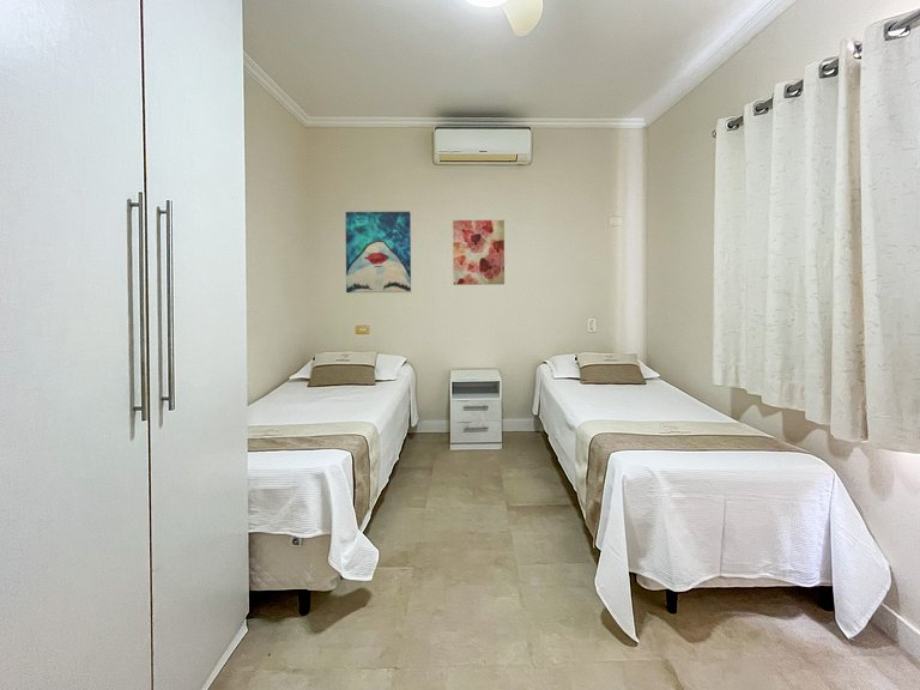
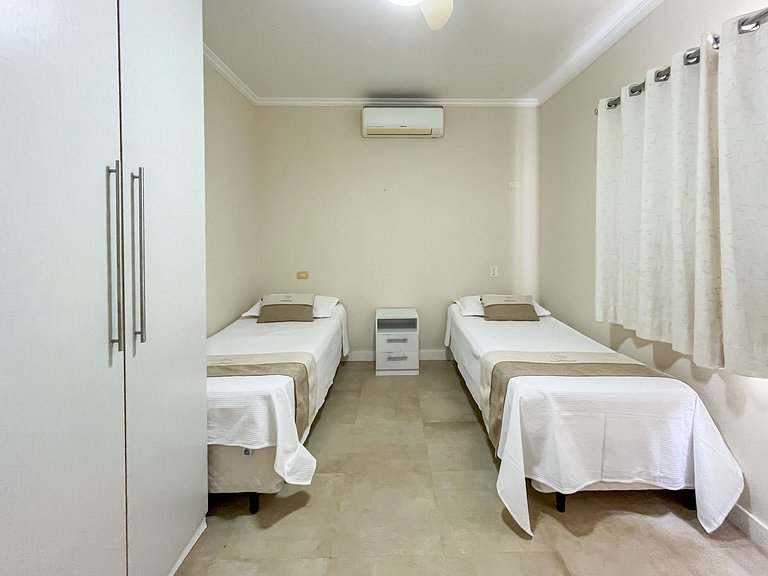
- wall art (377, 252)
- wall art (478, 252)
